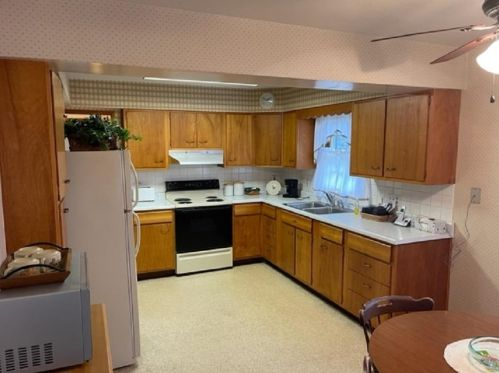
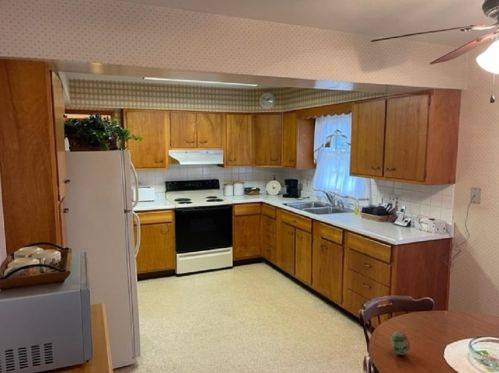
+ decorative egg (400, 342)
